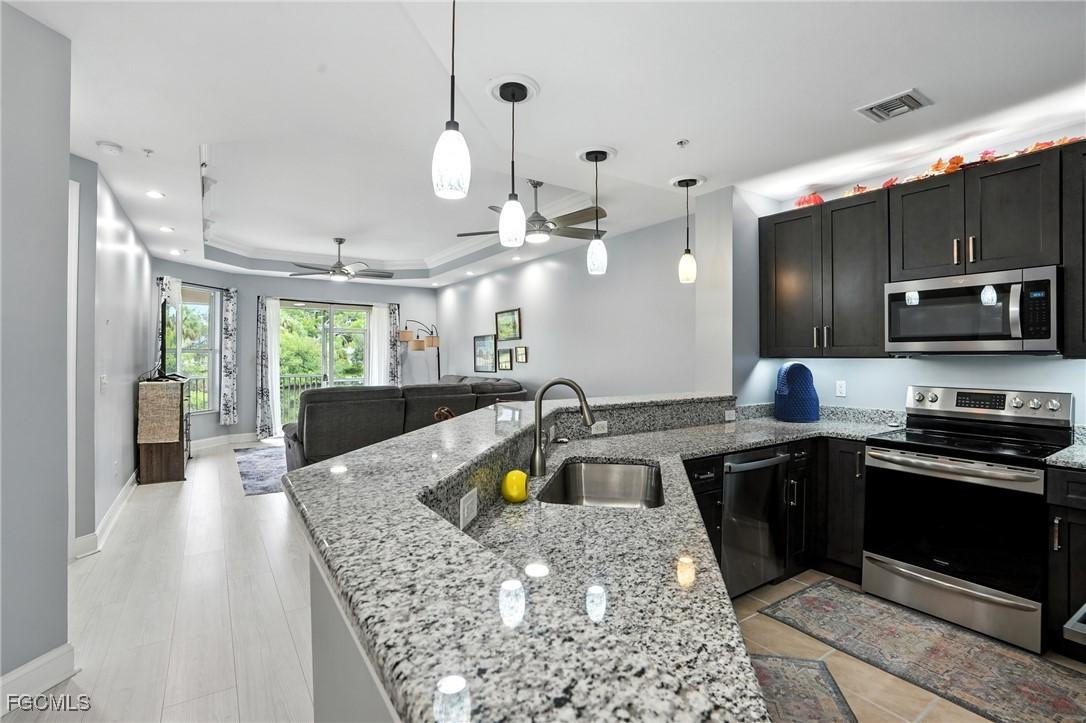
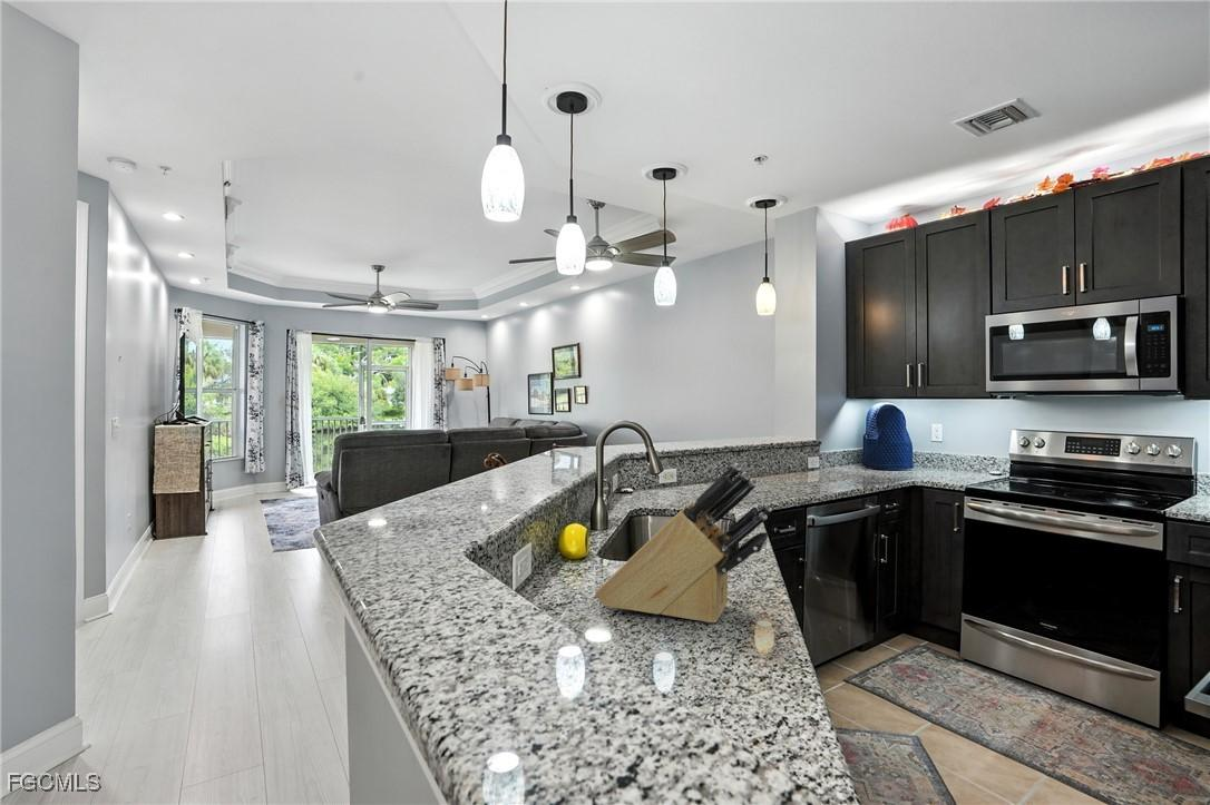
+ knife block (682, 536)
